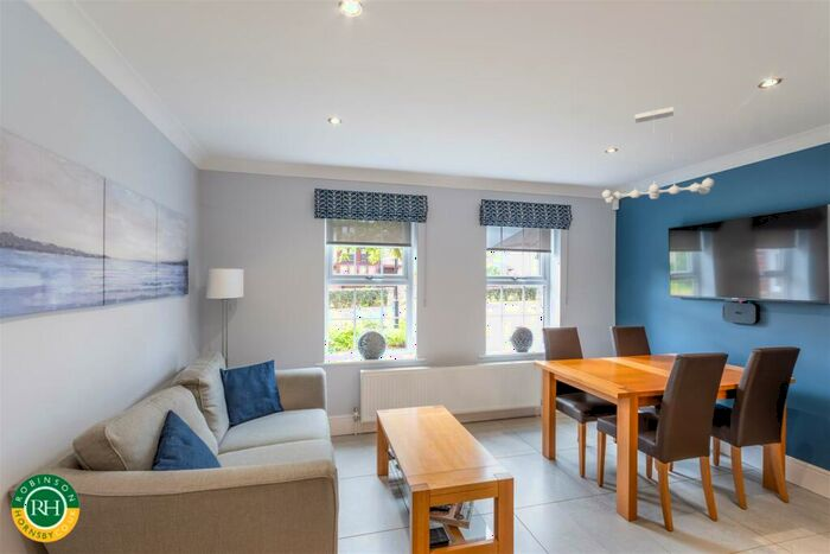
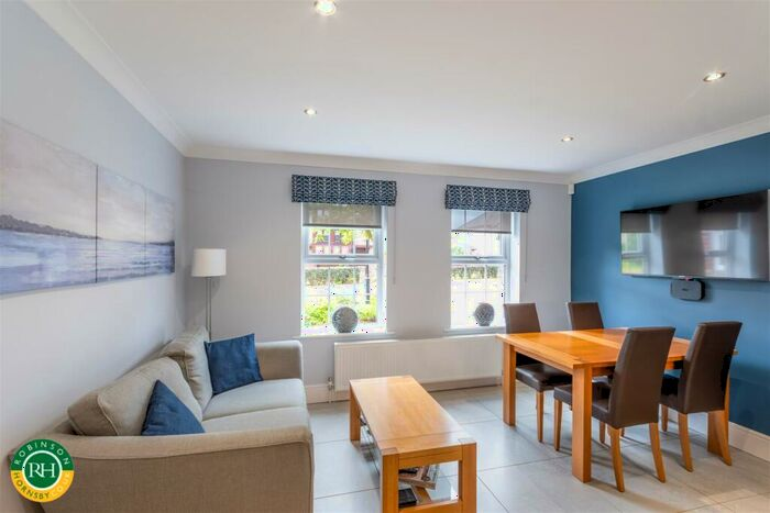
- chandelier (672, 157)
